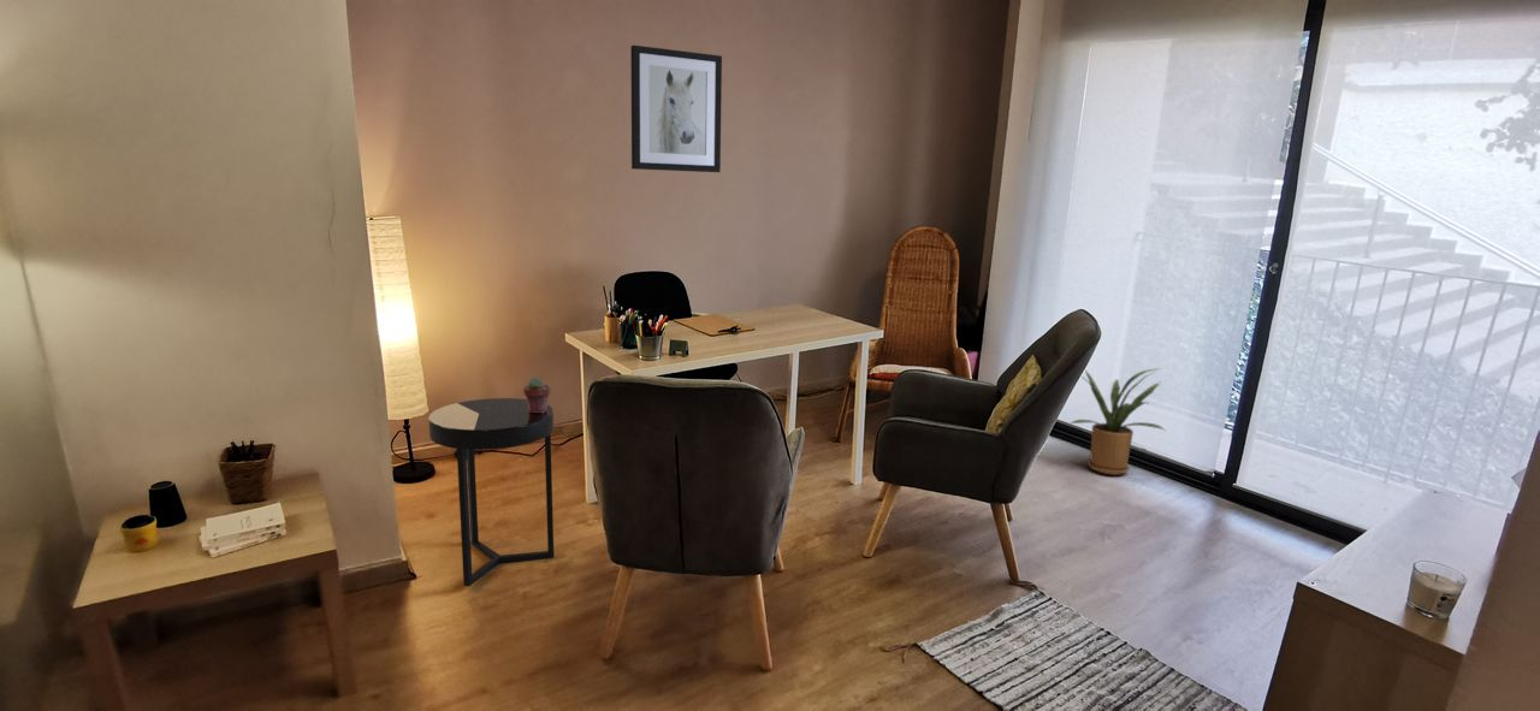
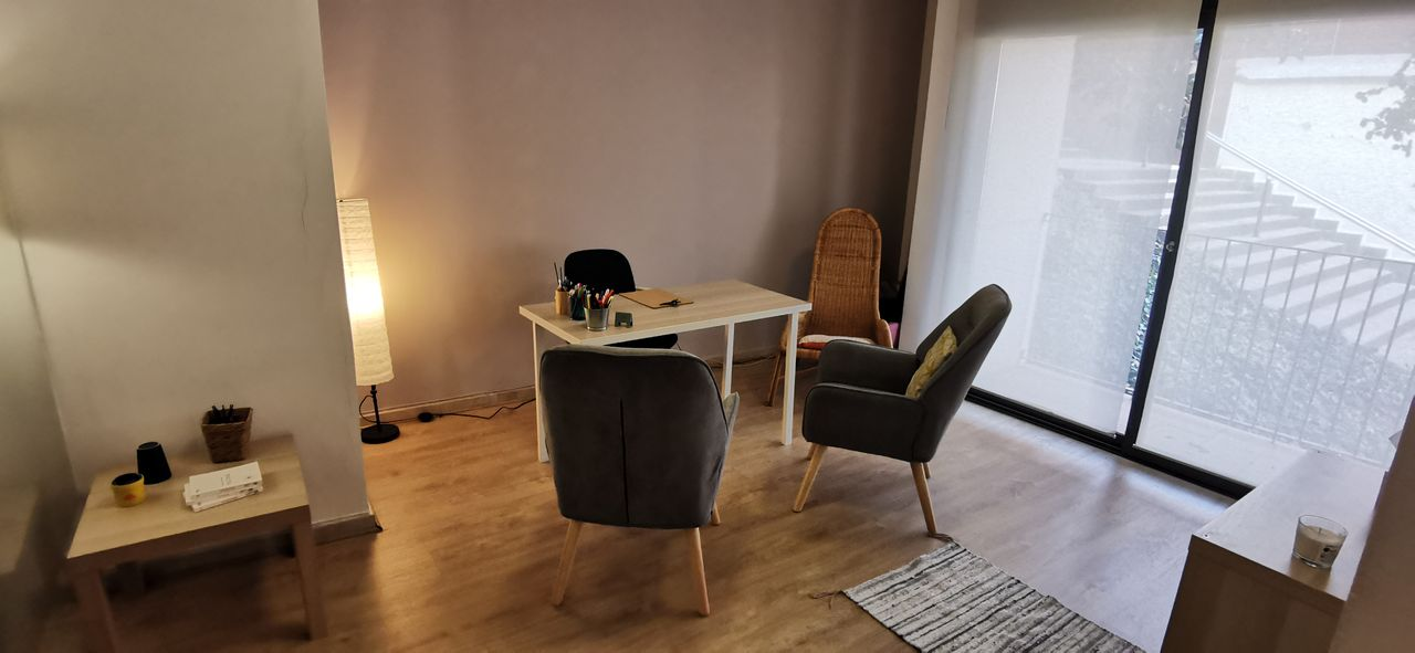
- wall art (677, 111)
- potted succulent (537, 393)
- house plant (1114, 415)
- side table (475, 488)
